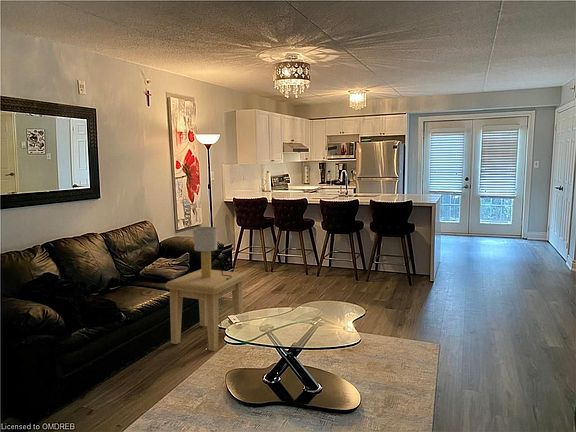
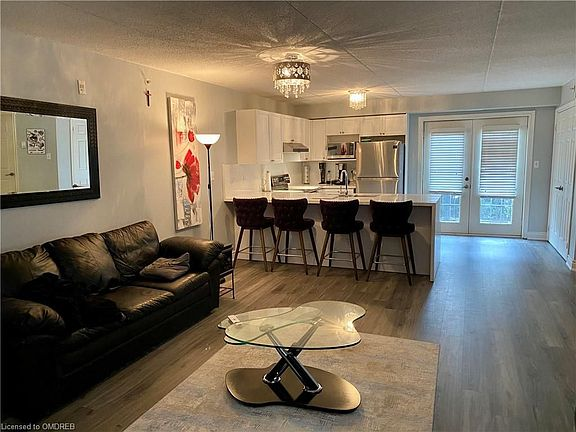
- side table (207, 307)
- table lamp (213, 250)
